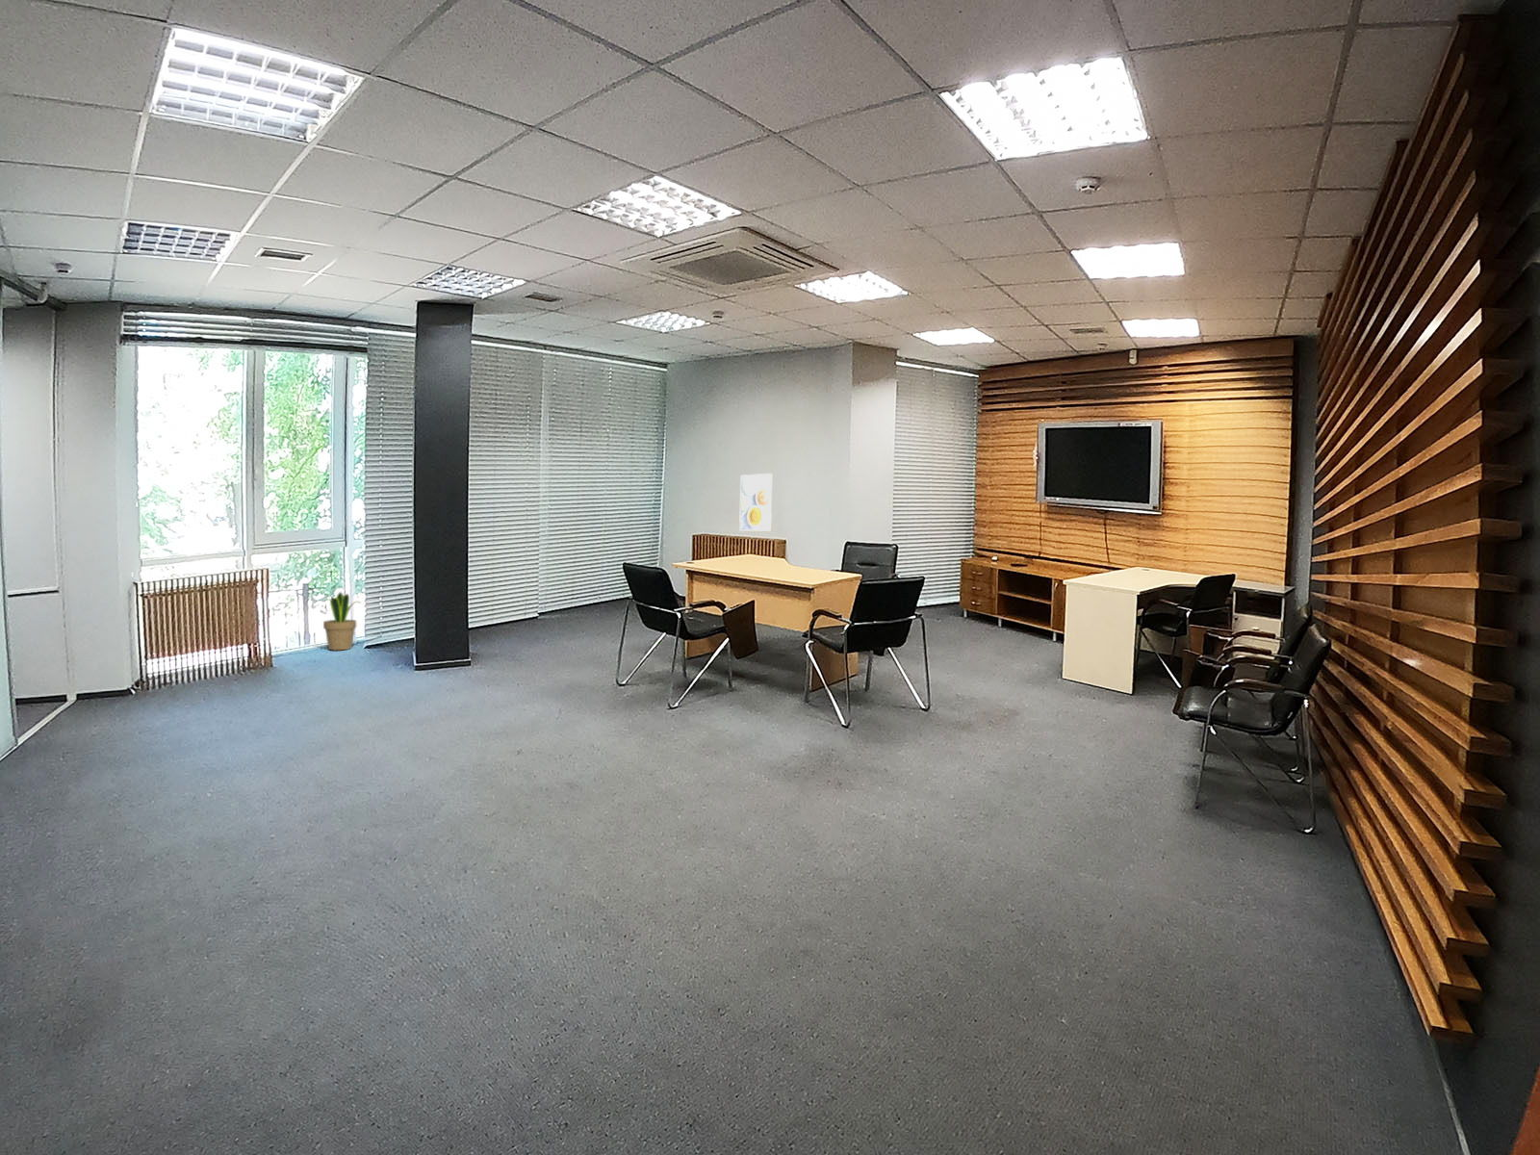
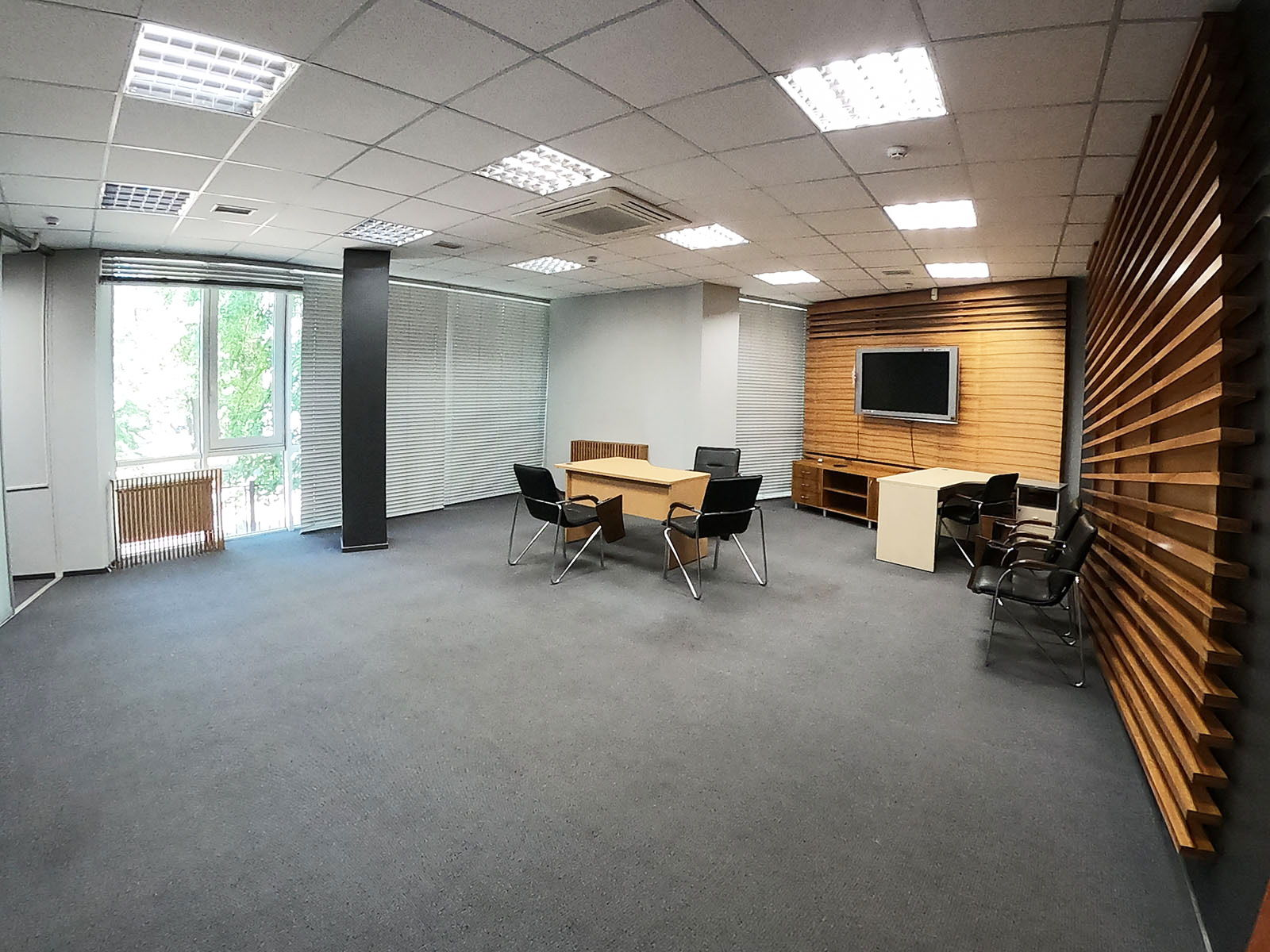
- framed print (755, 502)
- potted plant (342, 620)
